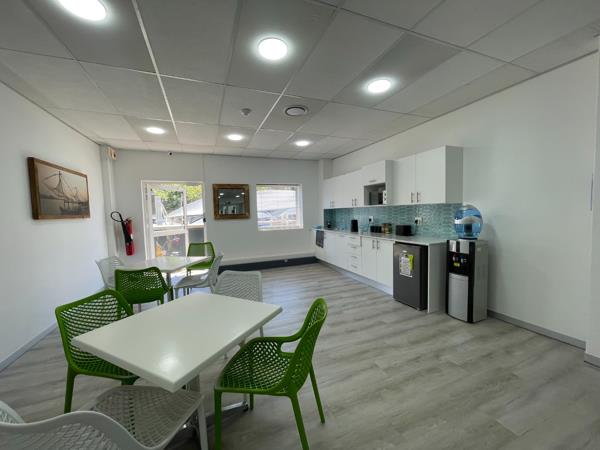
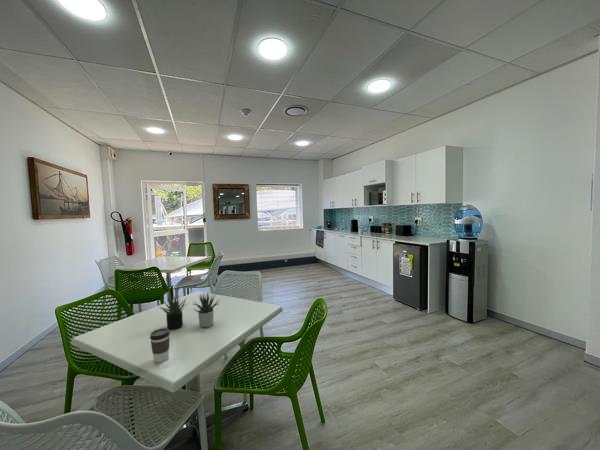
+ coffee cup (160, 345)
+ succulent plant (192, 308)
